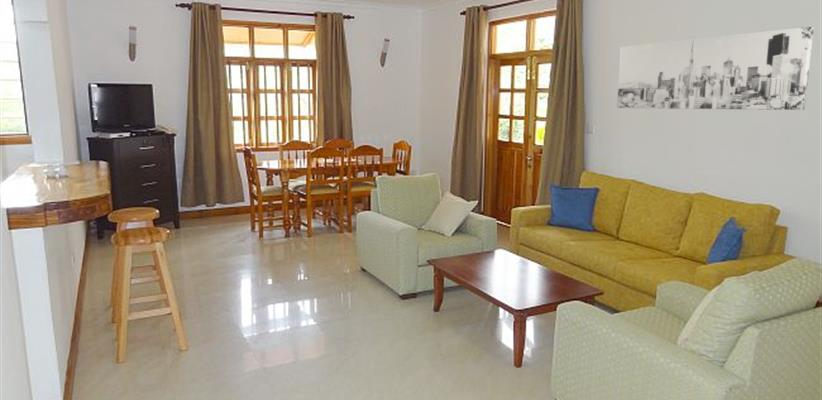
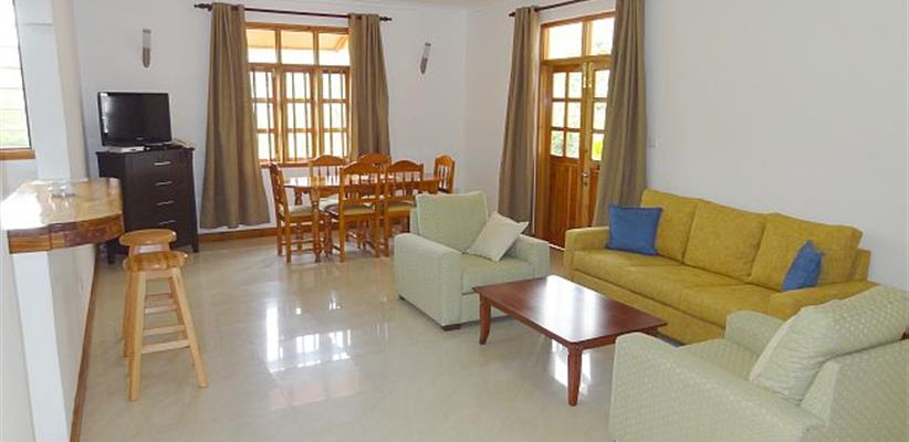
- wall art (699, 74)
